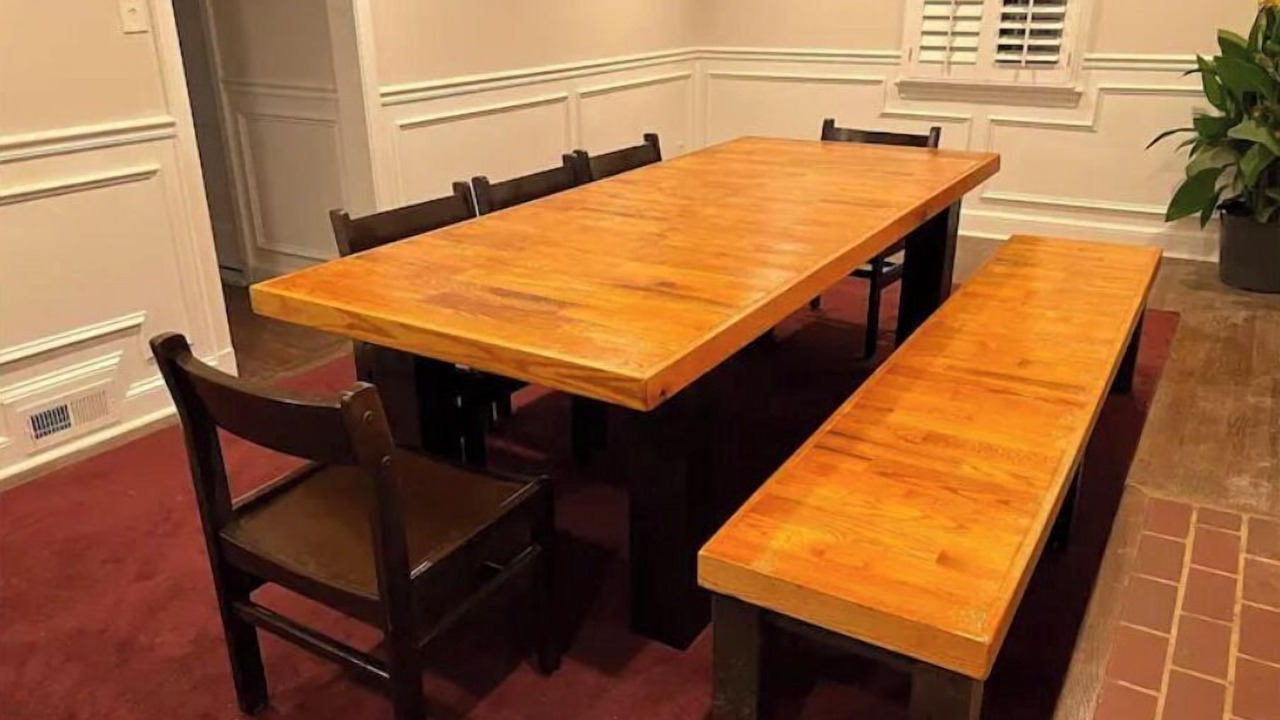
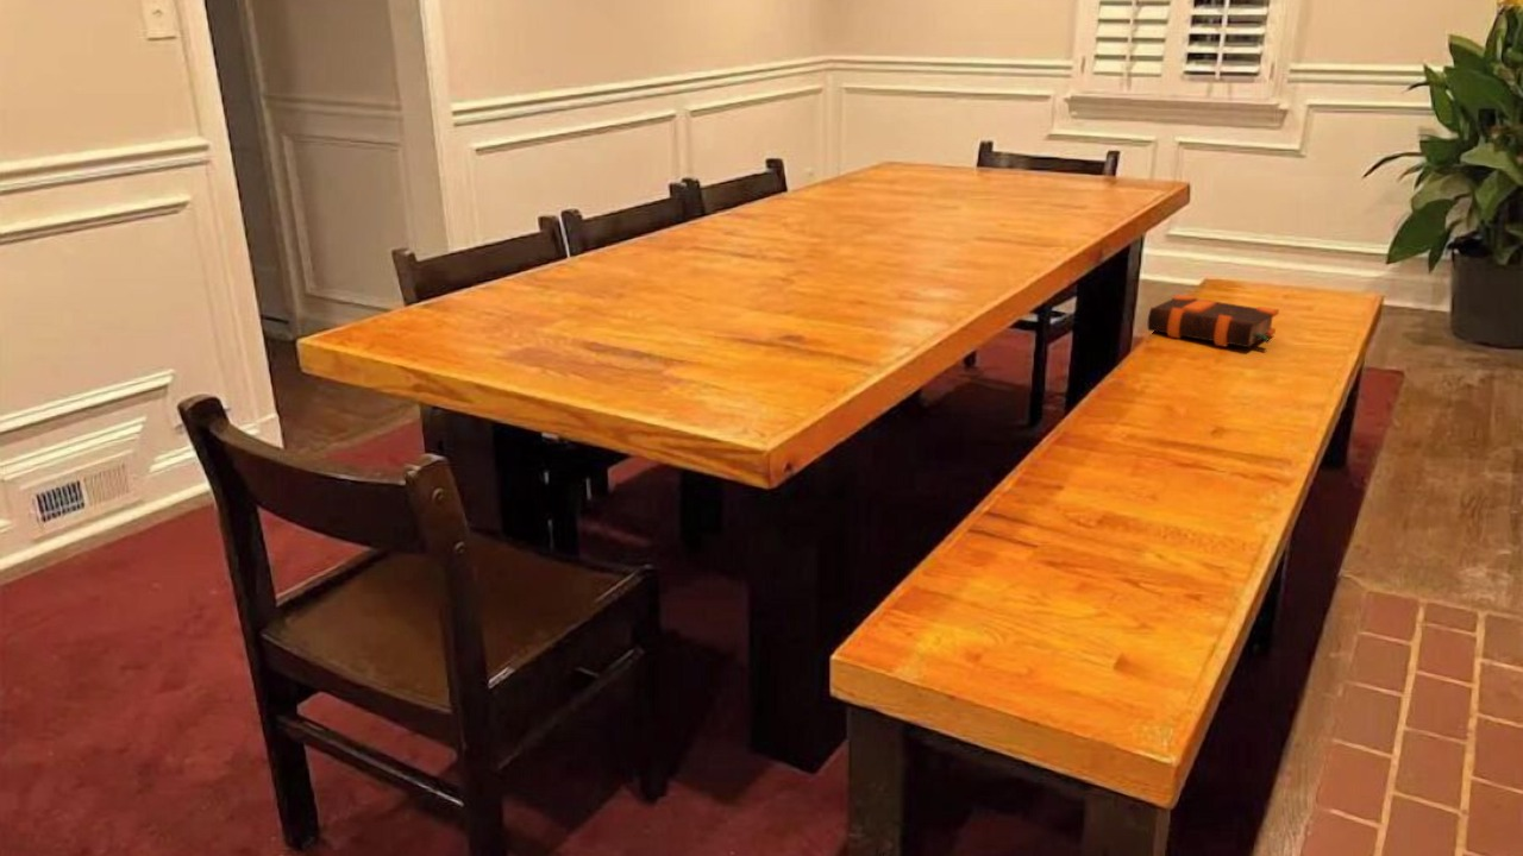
+ bible (1217, 320)
